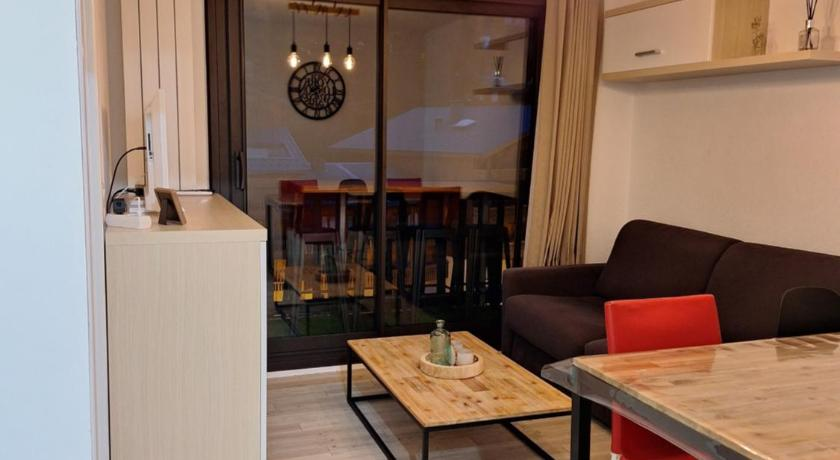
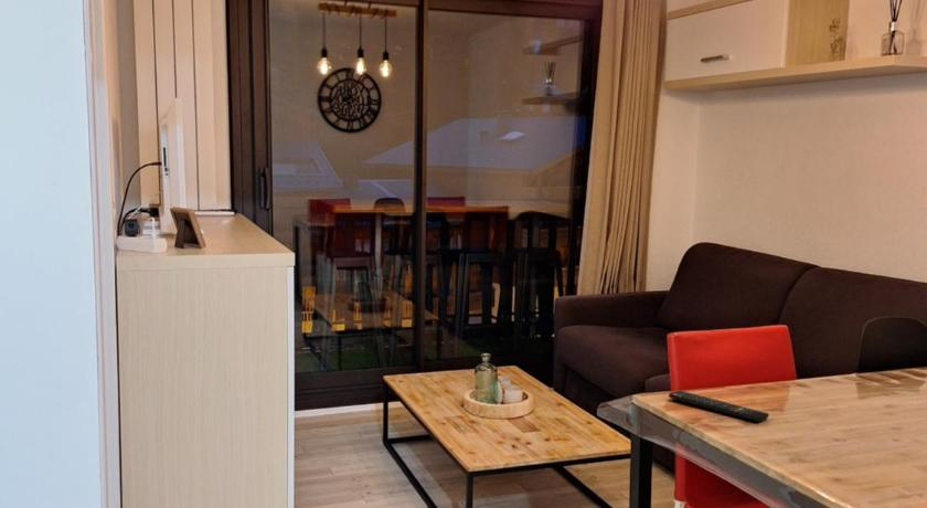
+ remote control (715, 405)
